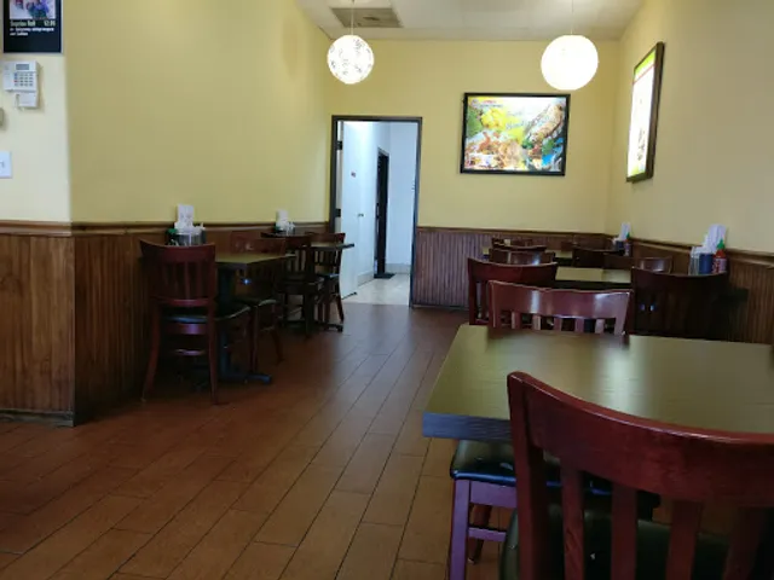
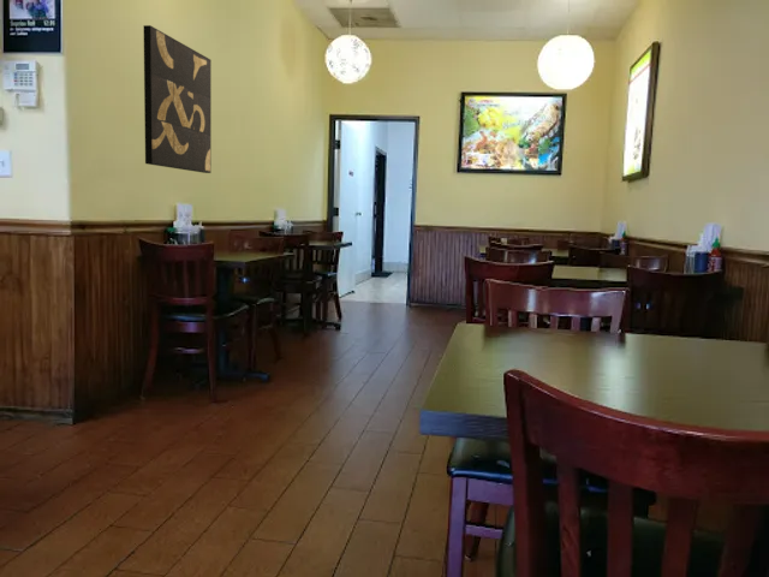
+ wall art (180, 107)
